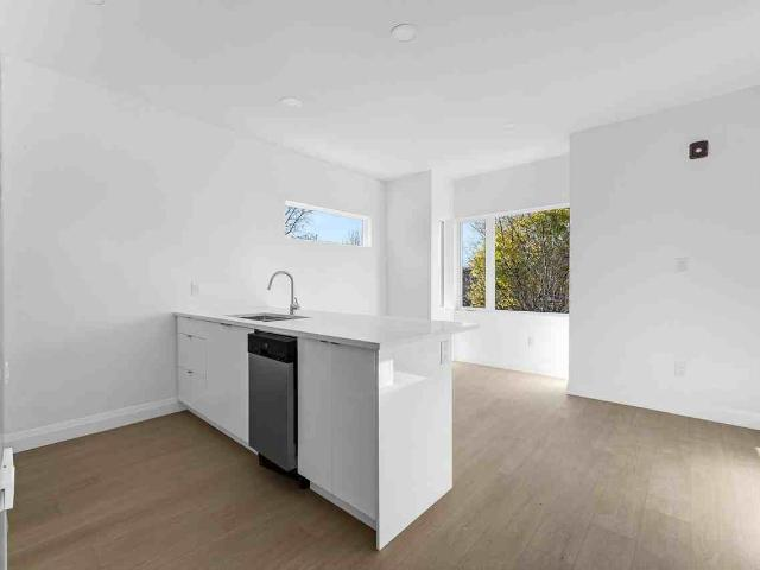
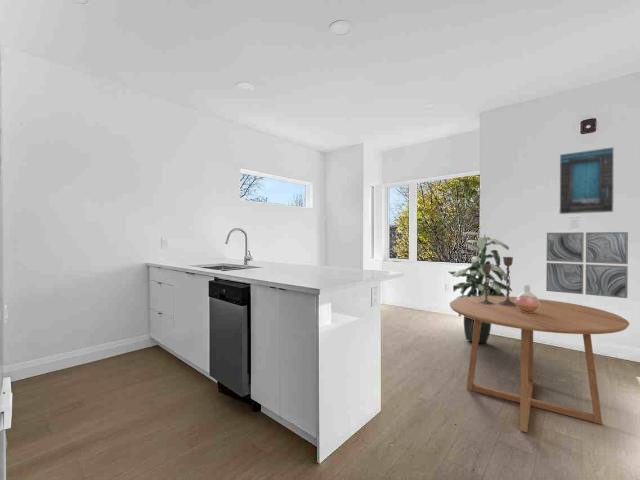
+ dining table (527, 356)
+ vase (527, 298)
+ indoor plant (477, 286)
+ wall art (586, 262)
+ candlestick (505, 279)
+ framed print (585, 182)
